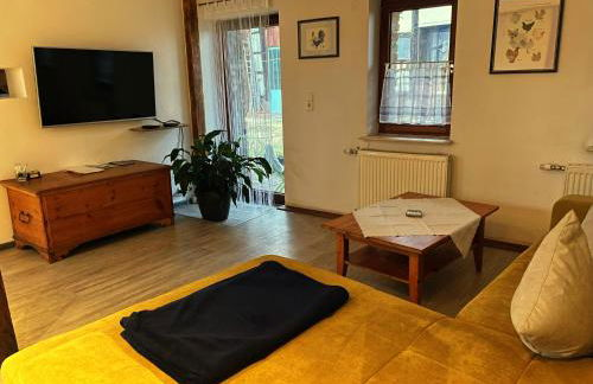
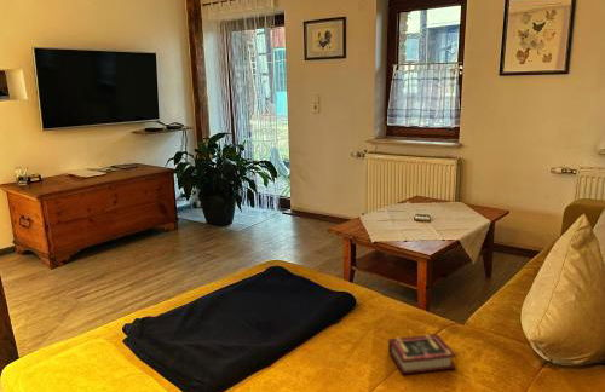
+ book (420, 352)
